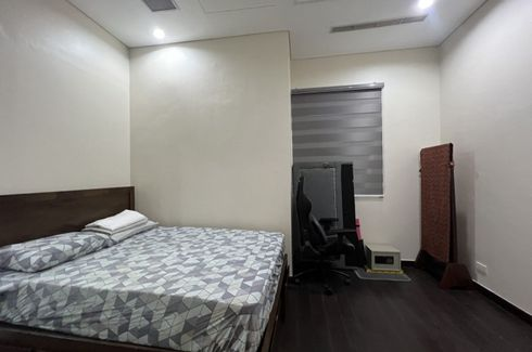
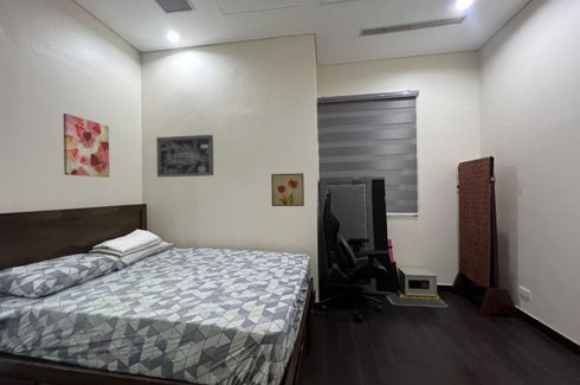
+ wall art (288, 190)
+ wall art (88, 148)
+ wall art (185, 156)
